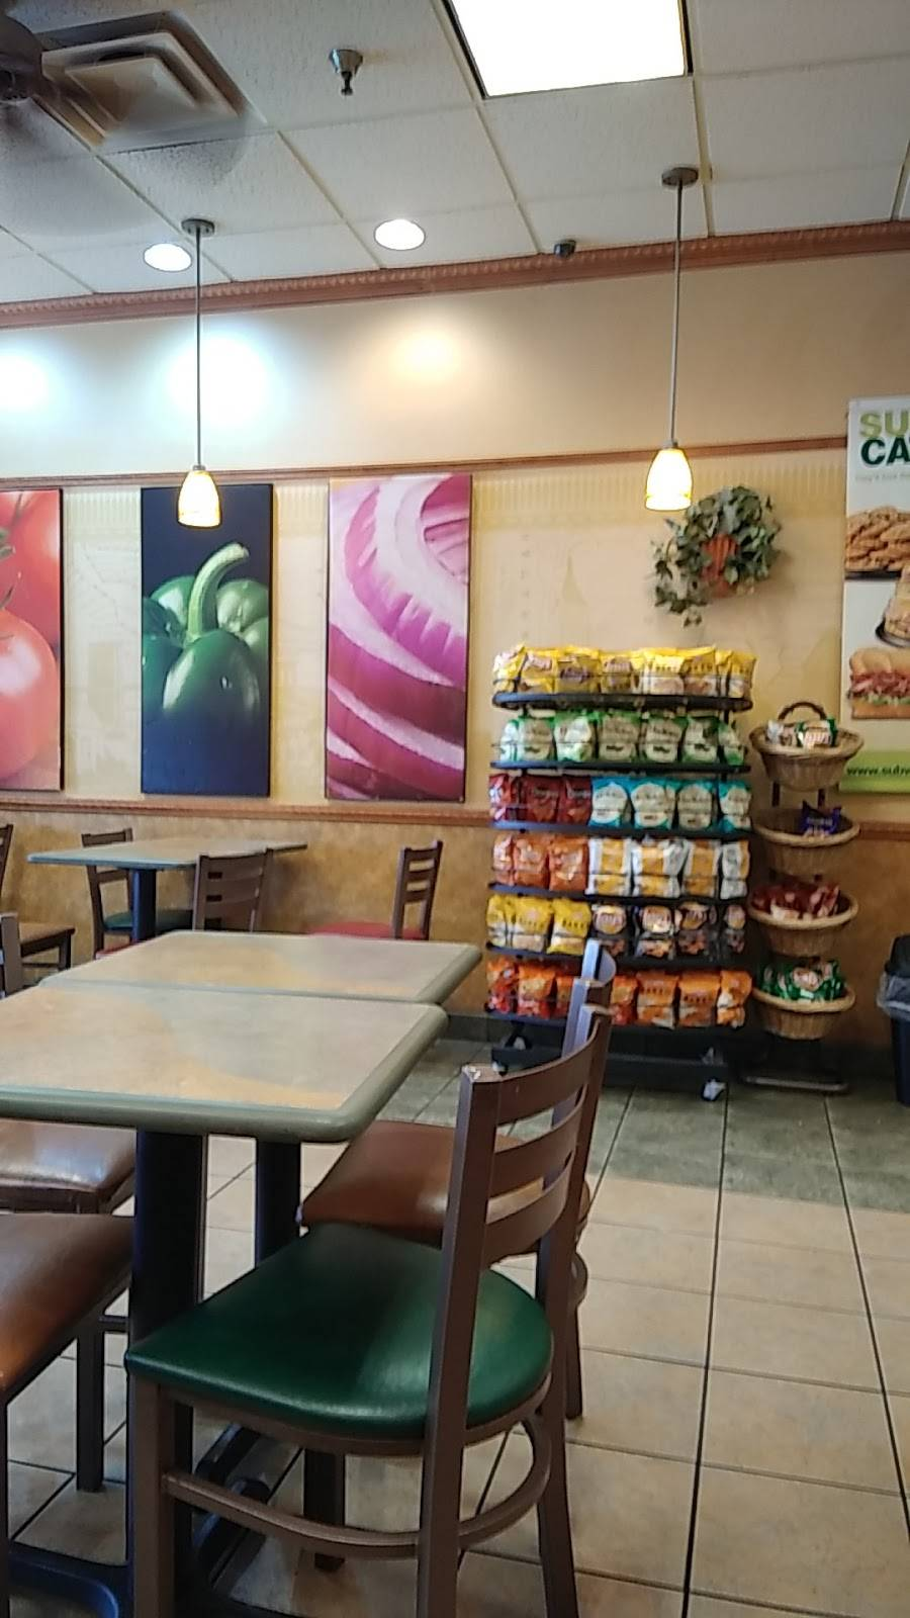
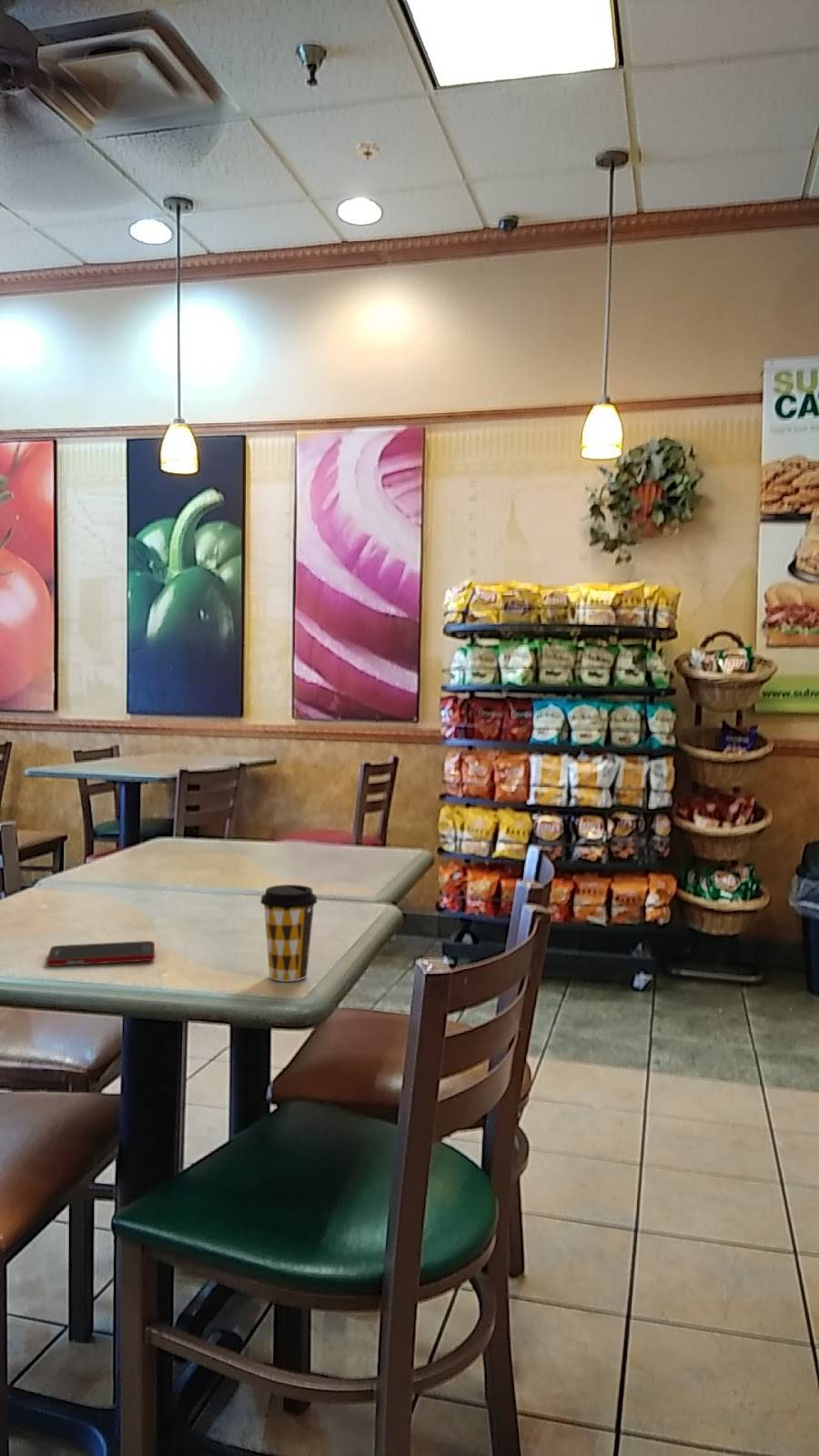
+ smoke detector (367, 150)
+ coffee cup (288, 933)
+ cell phone (102, 953)
